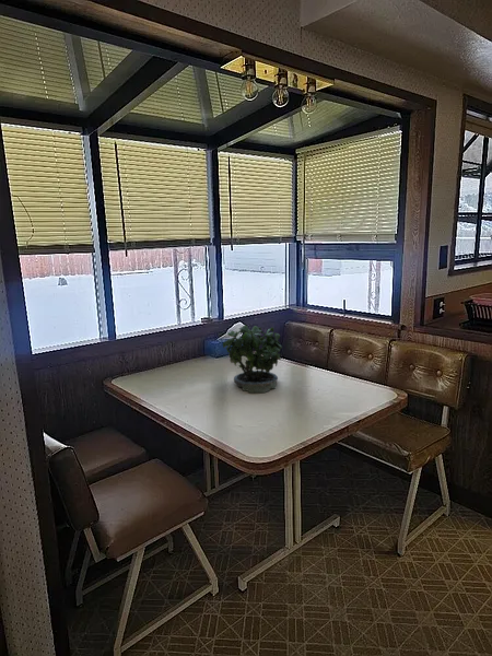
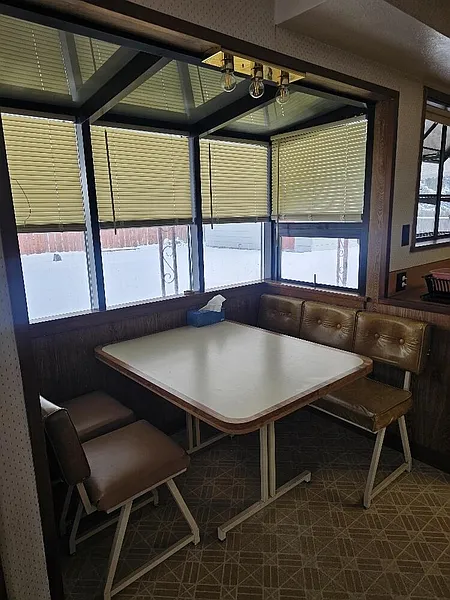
- potted plant (253, 352)
